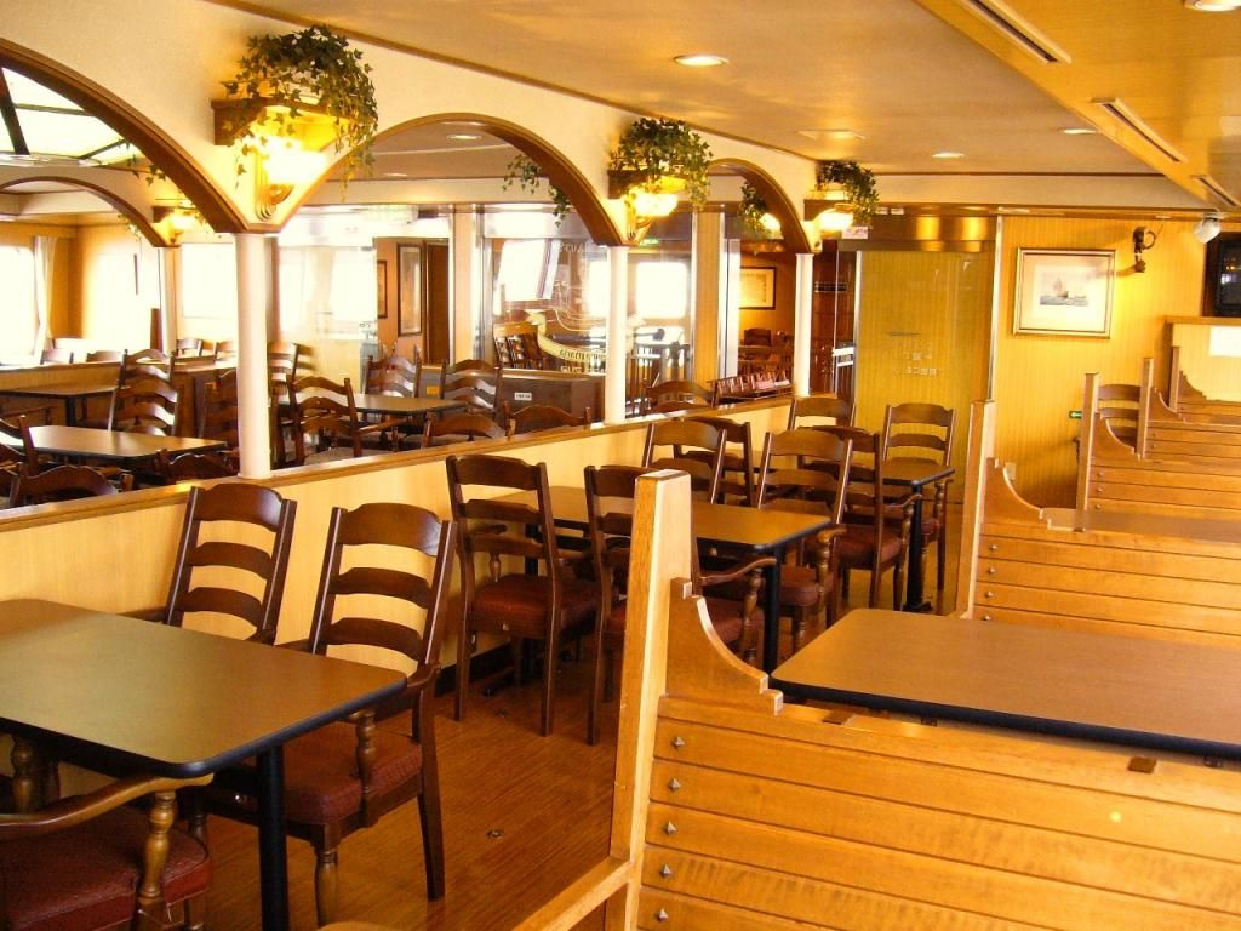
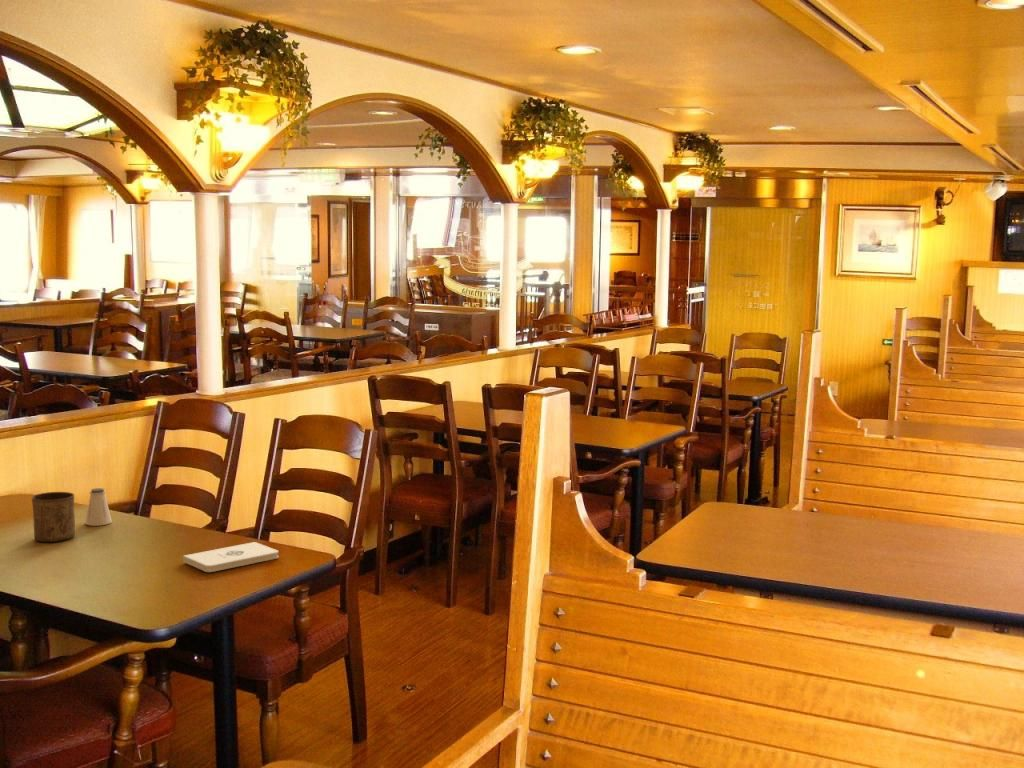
+ notepad (232, 556)
+ saltshaker (98, 506)
+ cup (53, 516)
